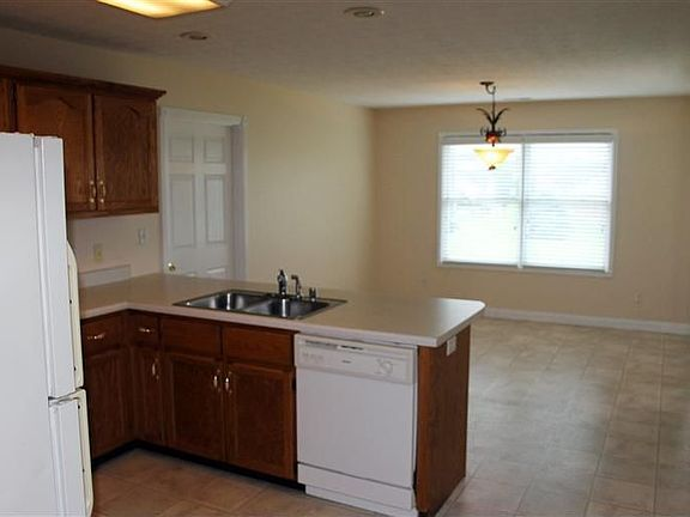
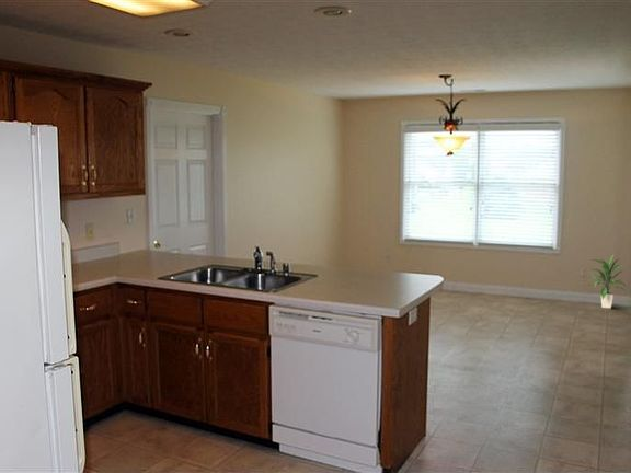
+ indoor plant (607, 279)
